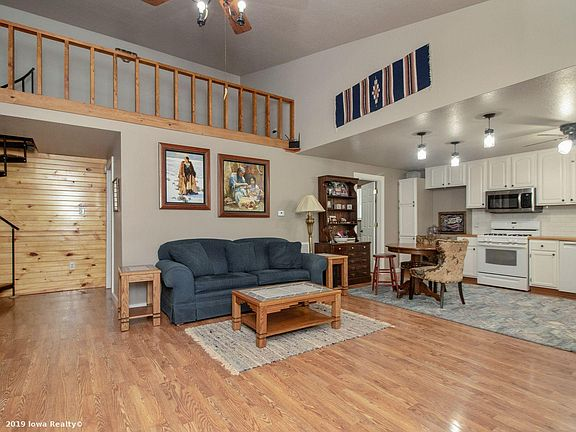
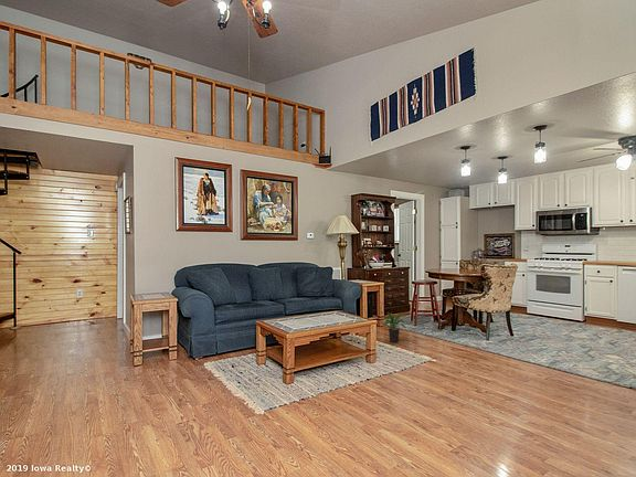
+ potted plant (393, 326)
